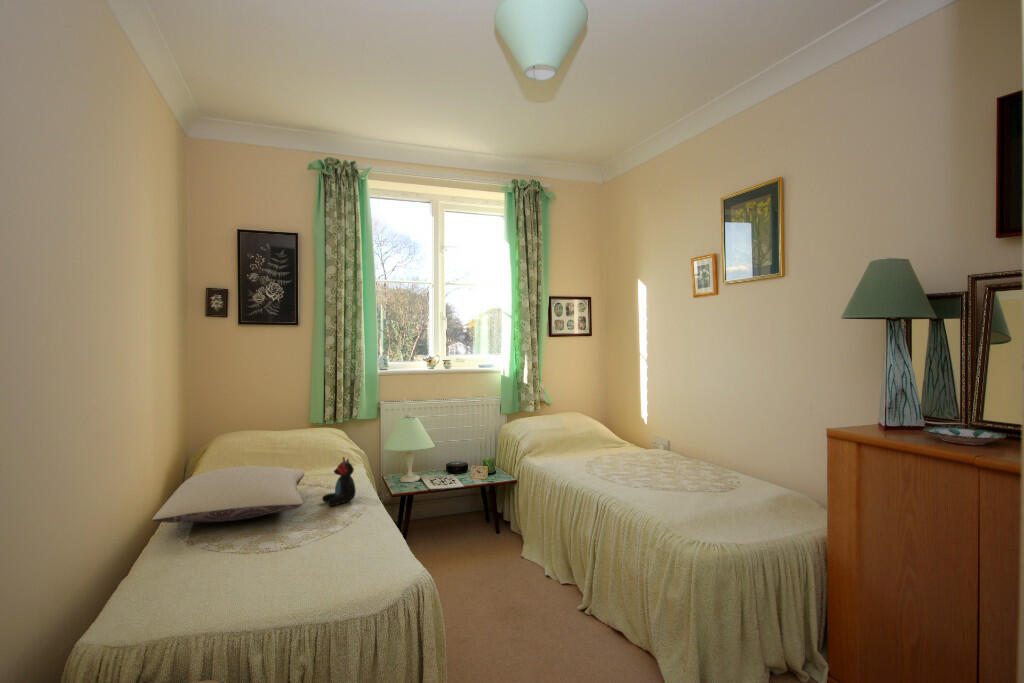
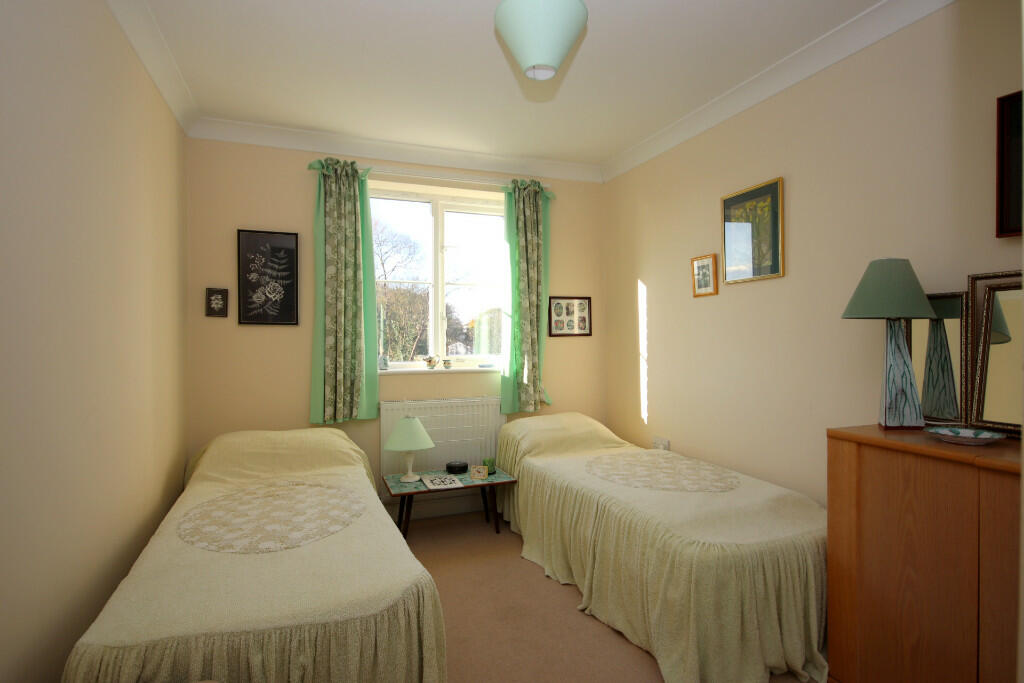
- pillow (239, 491)
- teddy bear (339, 480)
